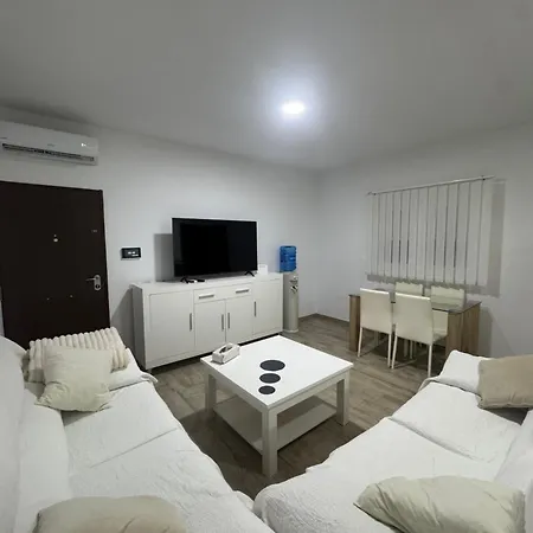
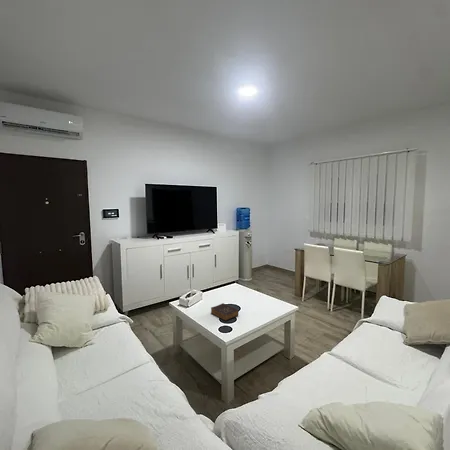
+ book (224, 311)
